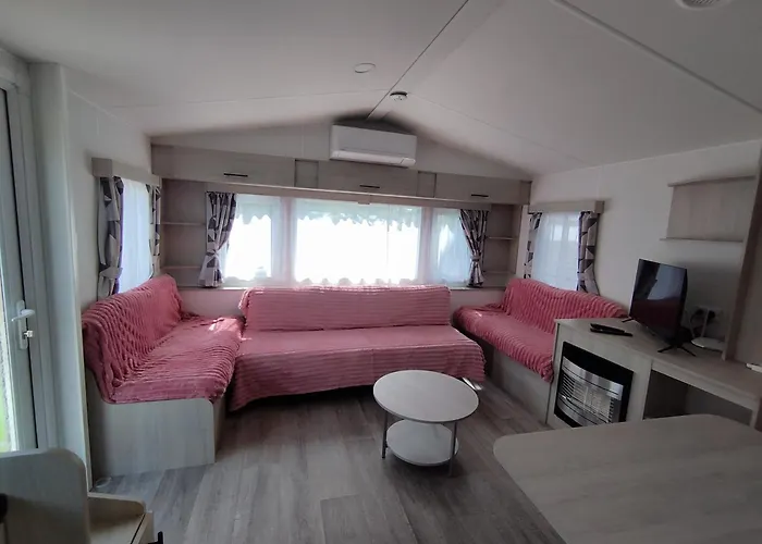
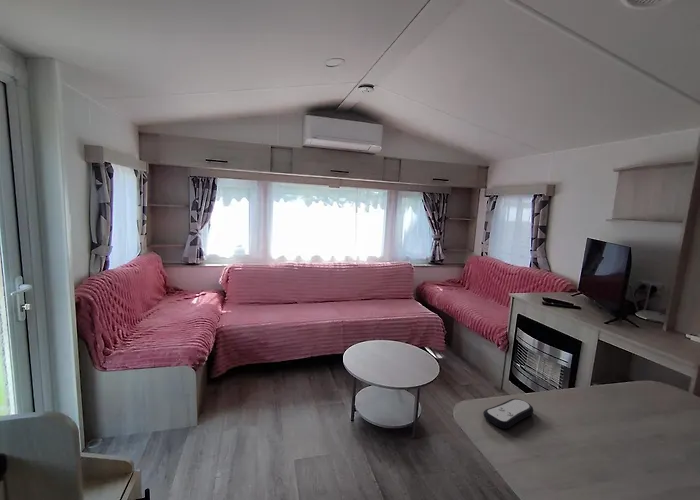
+ remote control (509, 411)
